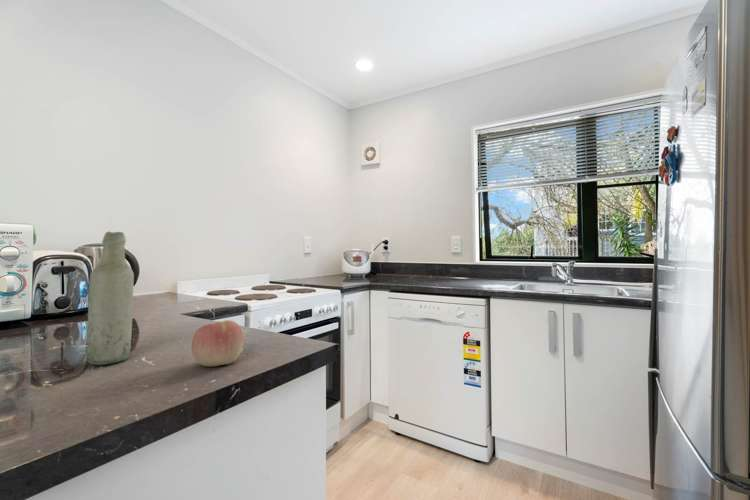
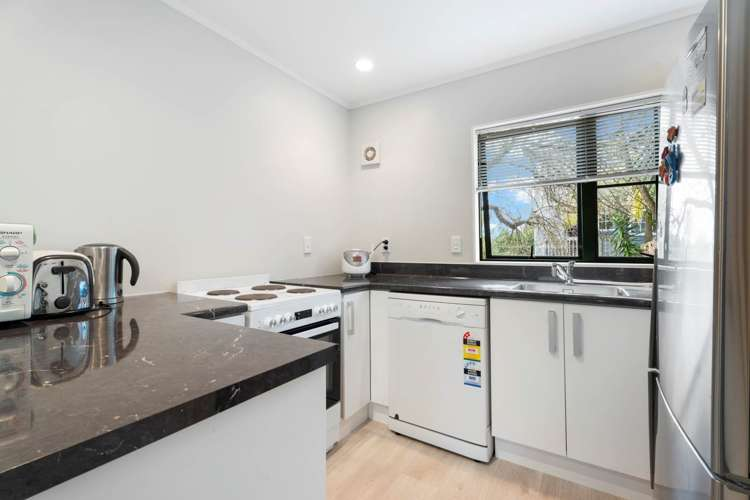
- bottle (110, 295)
- apple (218, 341)
